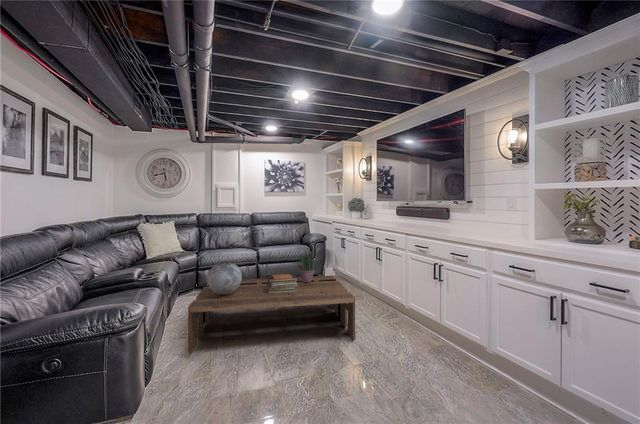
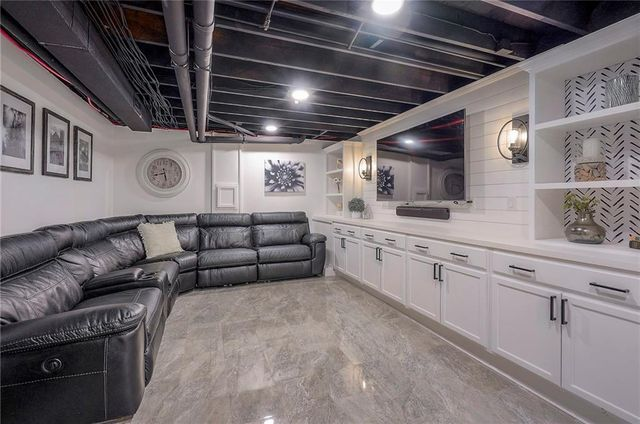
- coffee table (274, 306)
- potted plant (307, 265)
- book stack (281, 282)
- decorative globe (225, 276)
